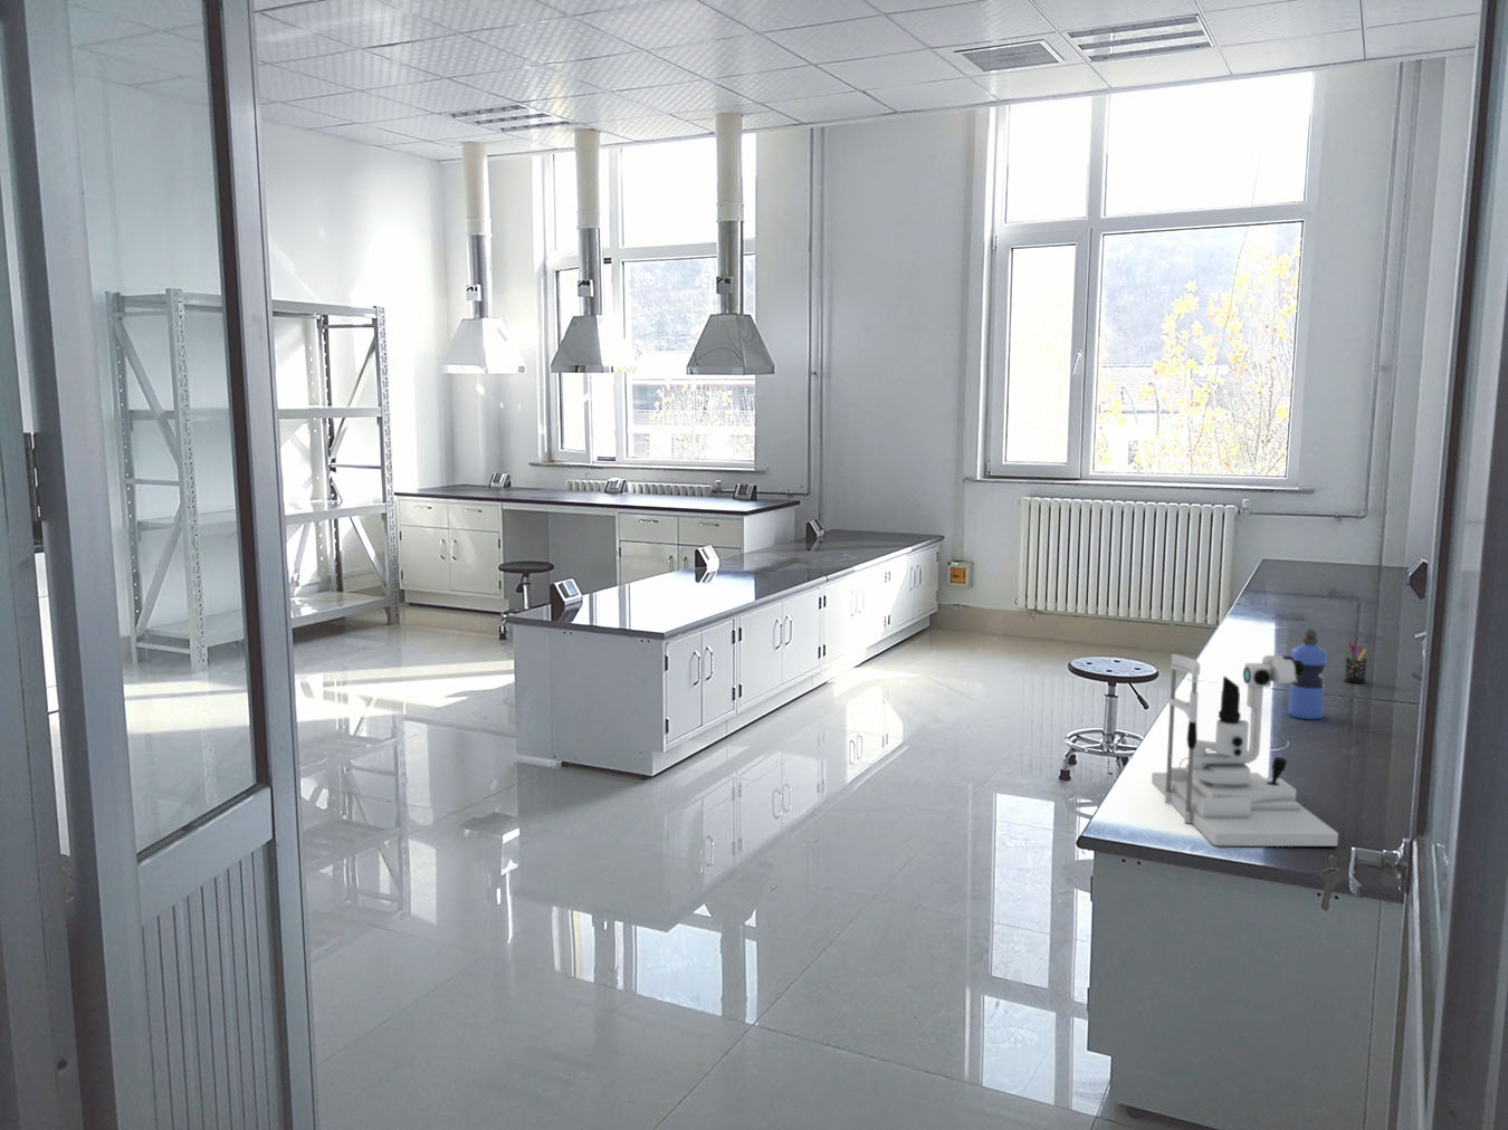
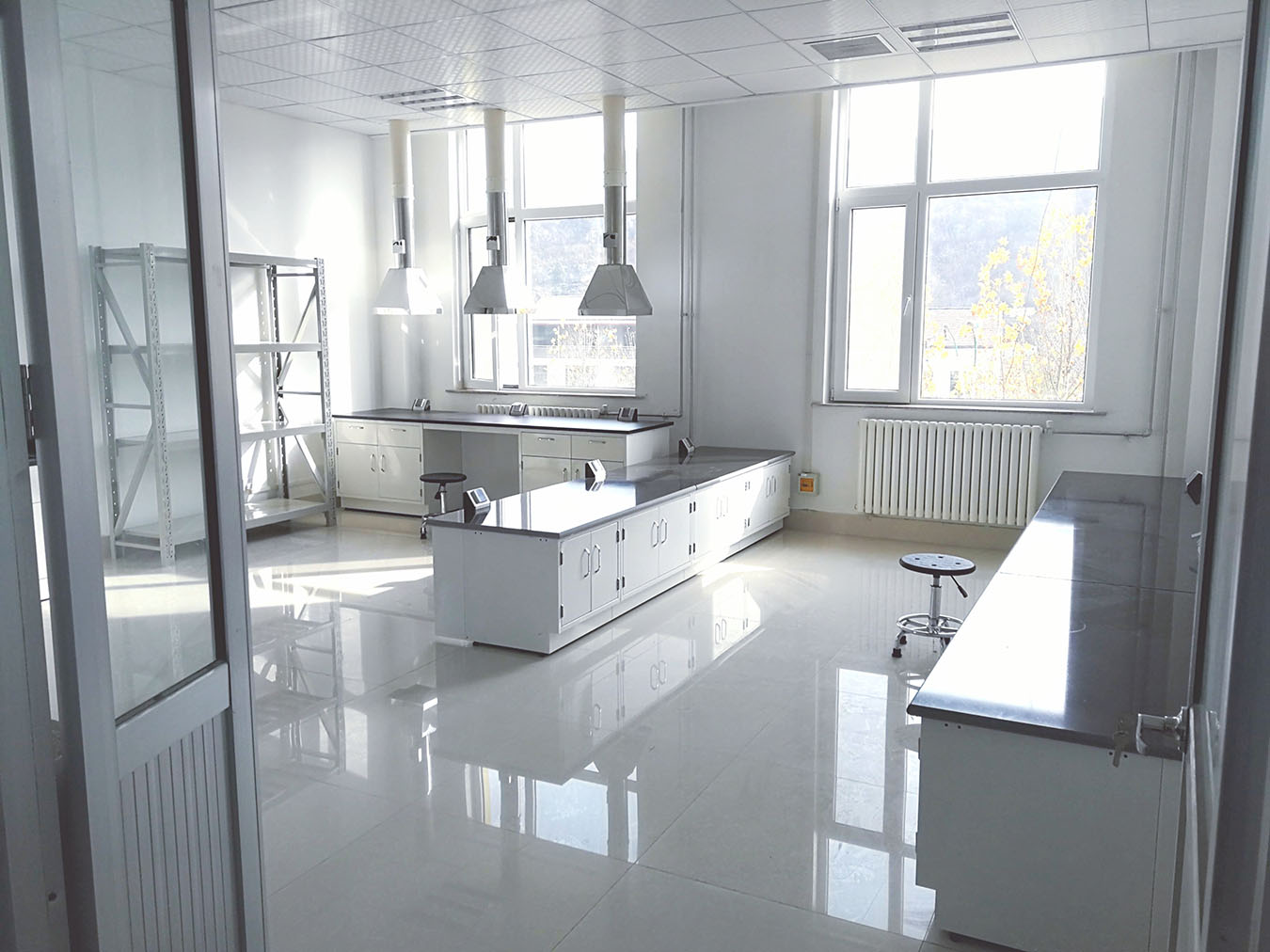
- water bottle (1307, 672)
- pen holder (1352, 661)
- slit lamp (1237, 735)
